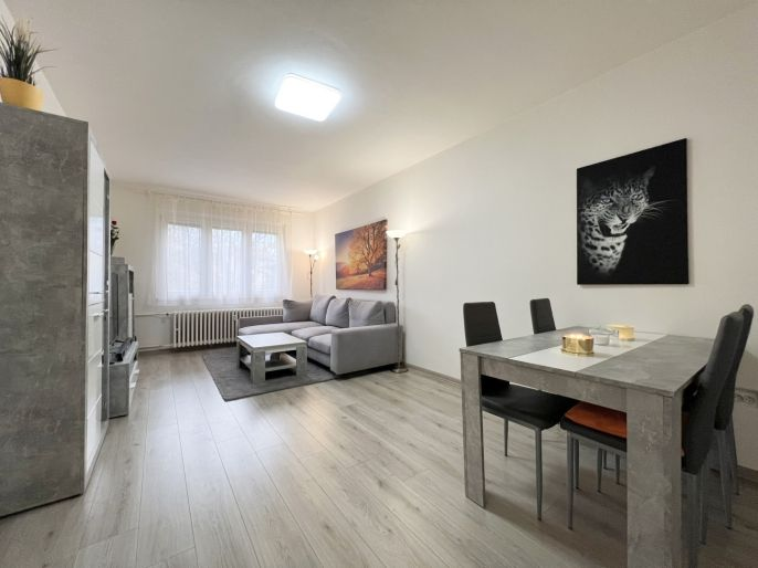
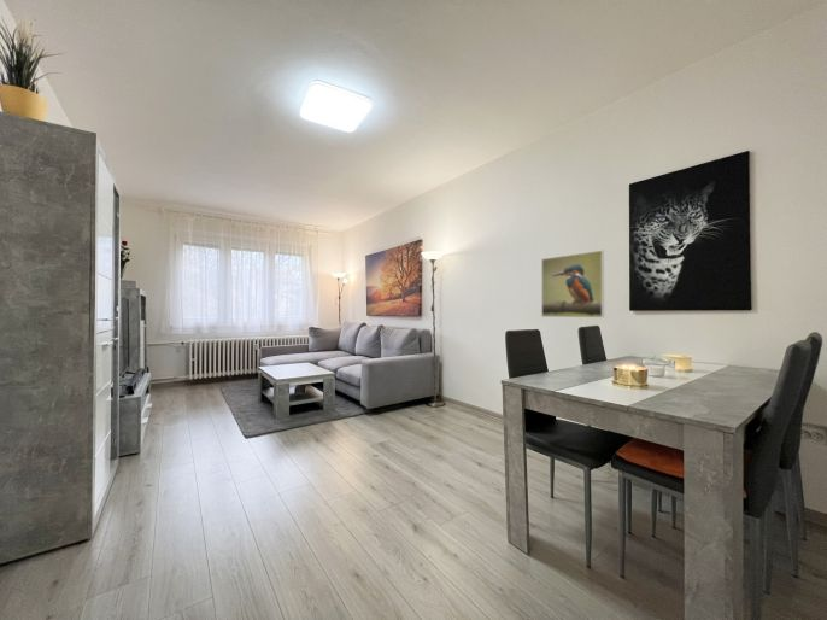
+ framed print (570, 286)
